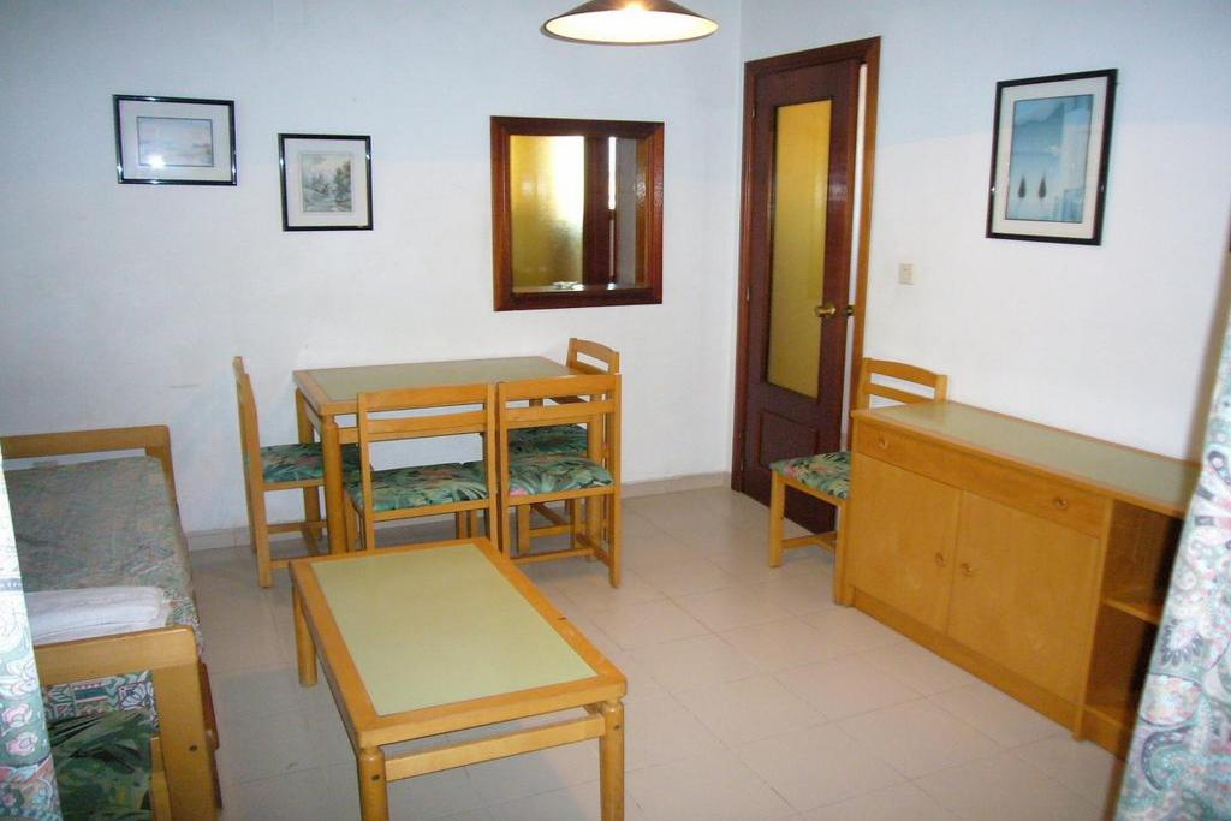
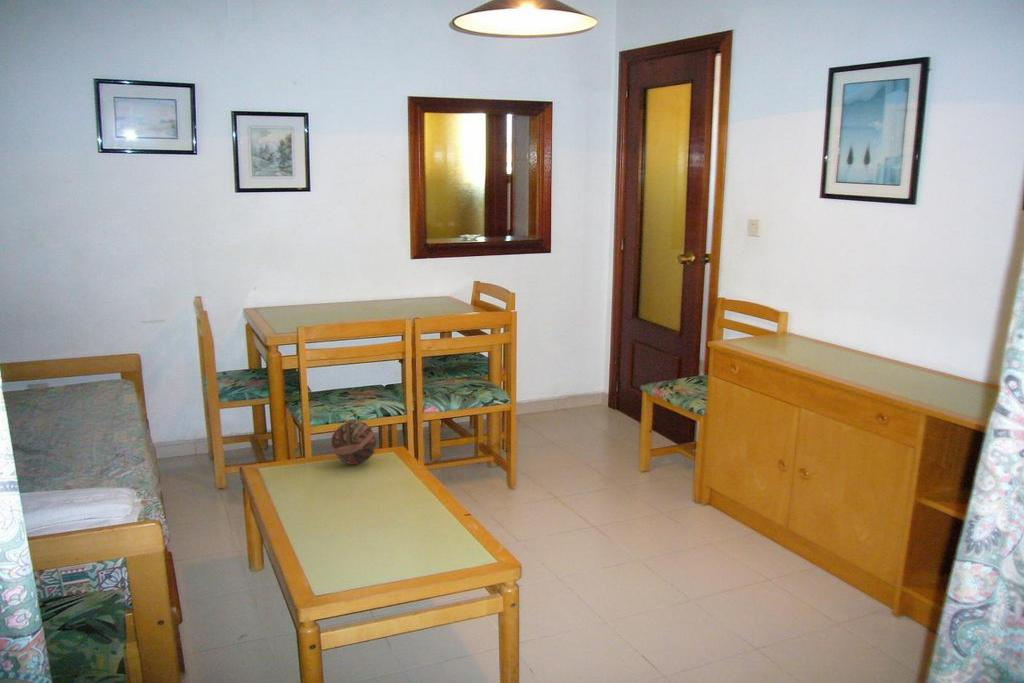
+ decorative ball (353, 442)
